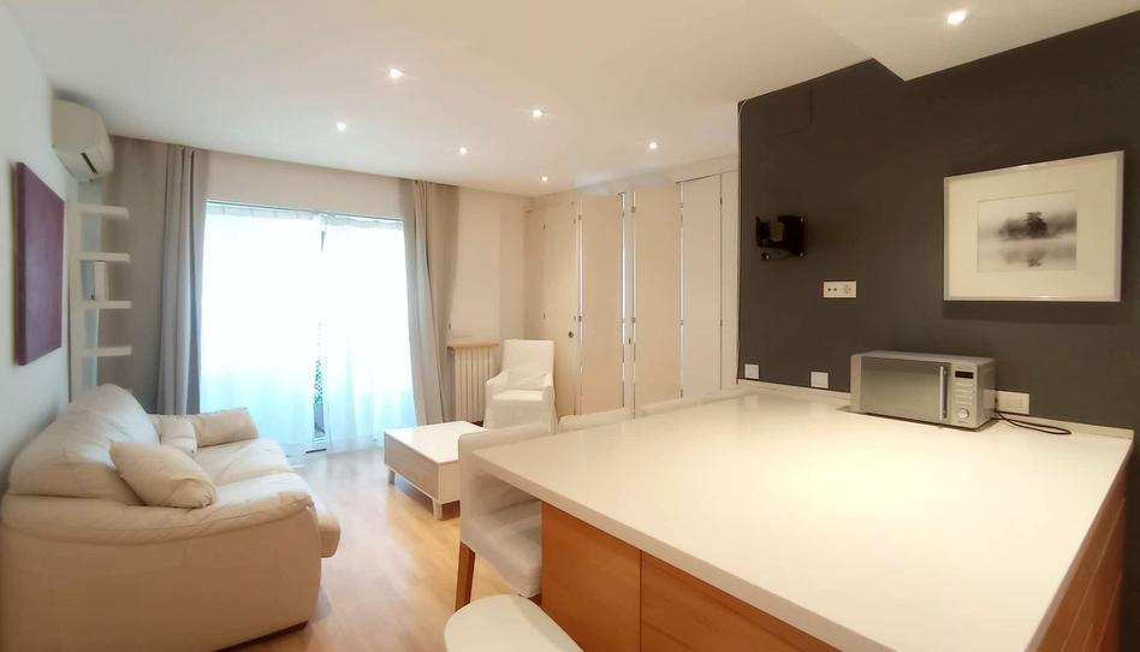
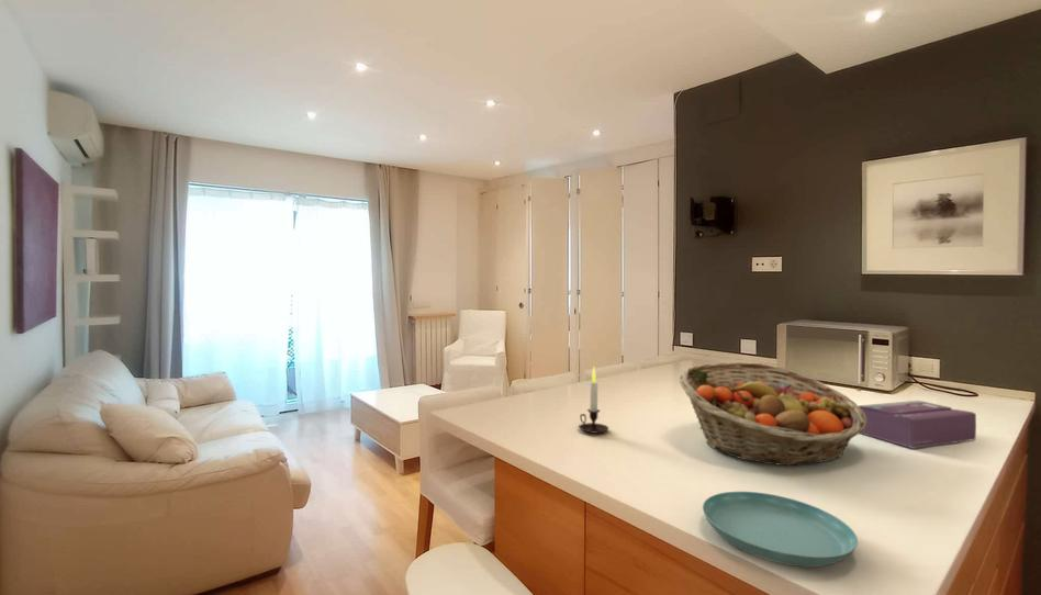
+ candle (591, 397)
+ tissue box (915, 422)
+ saucer (774, 527)
+ fruit basket (766, 407)
